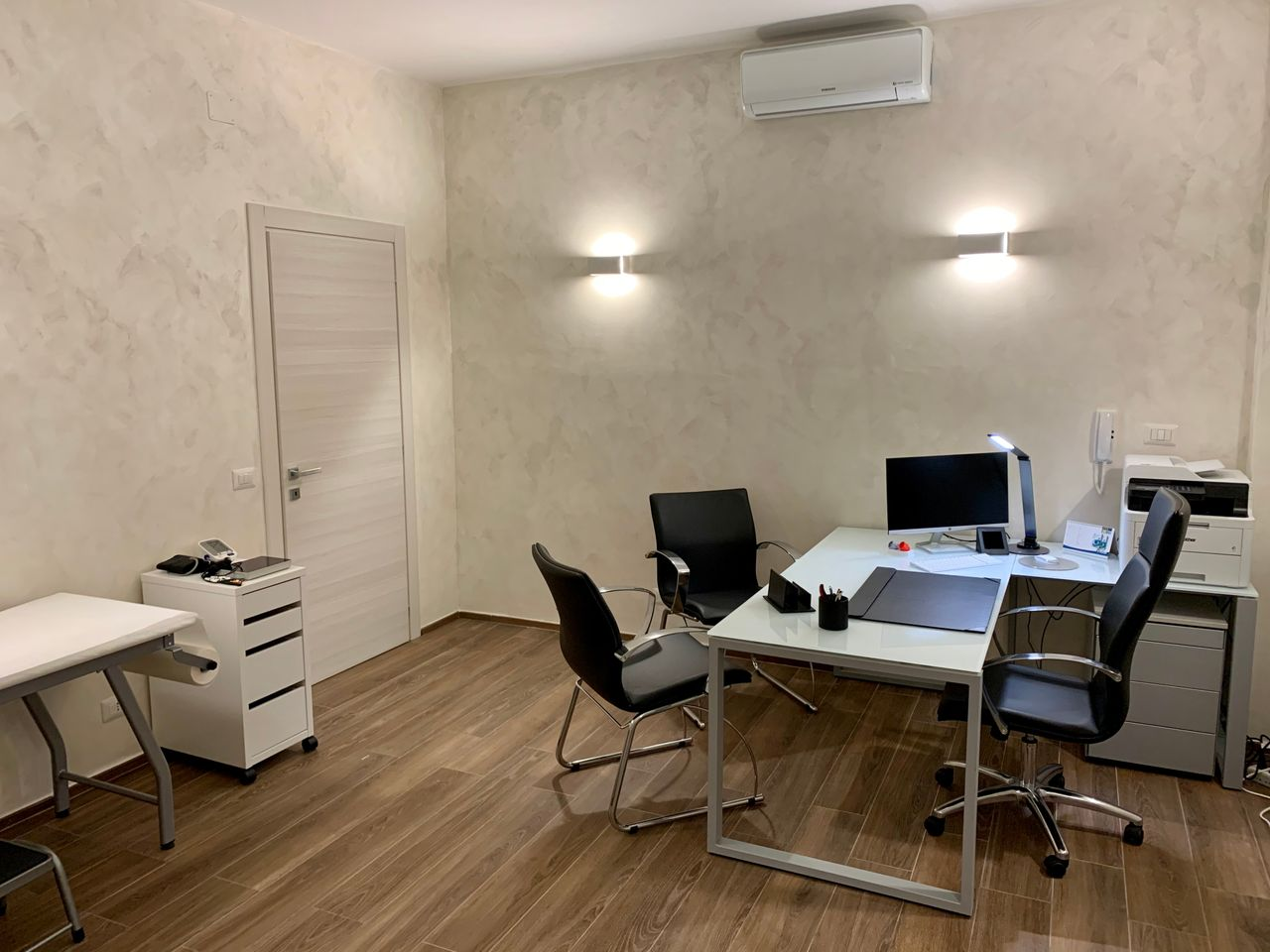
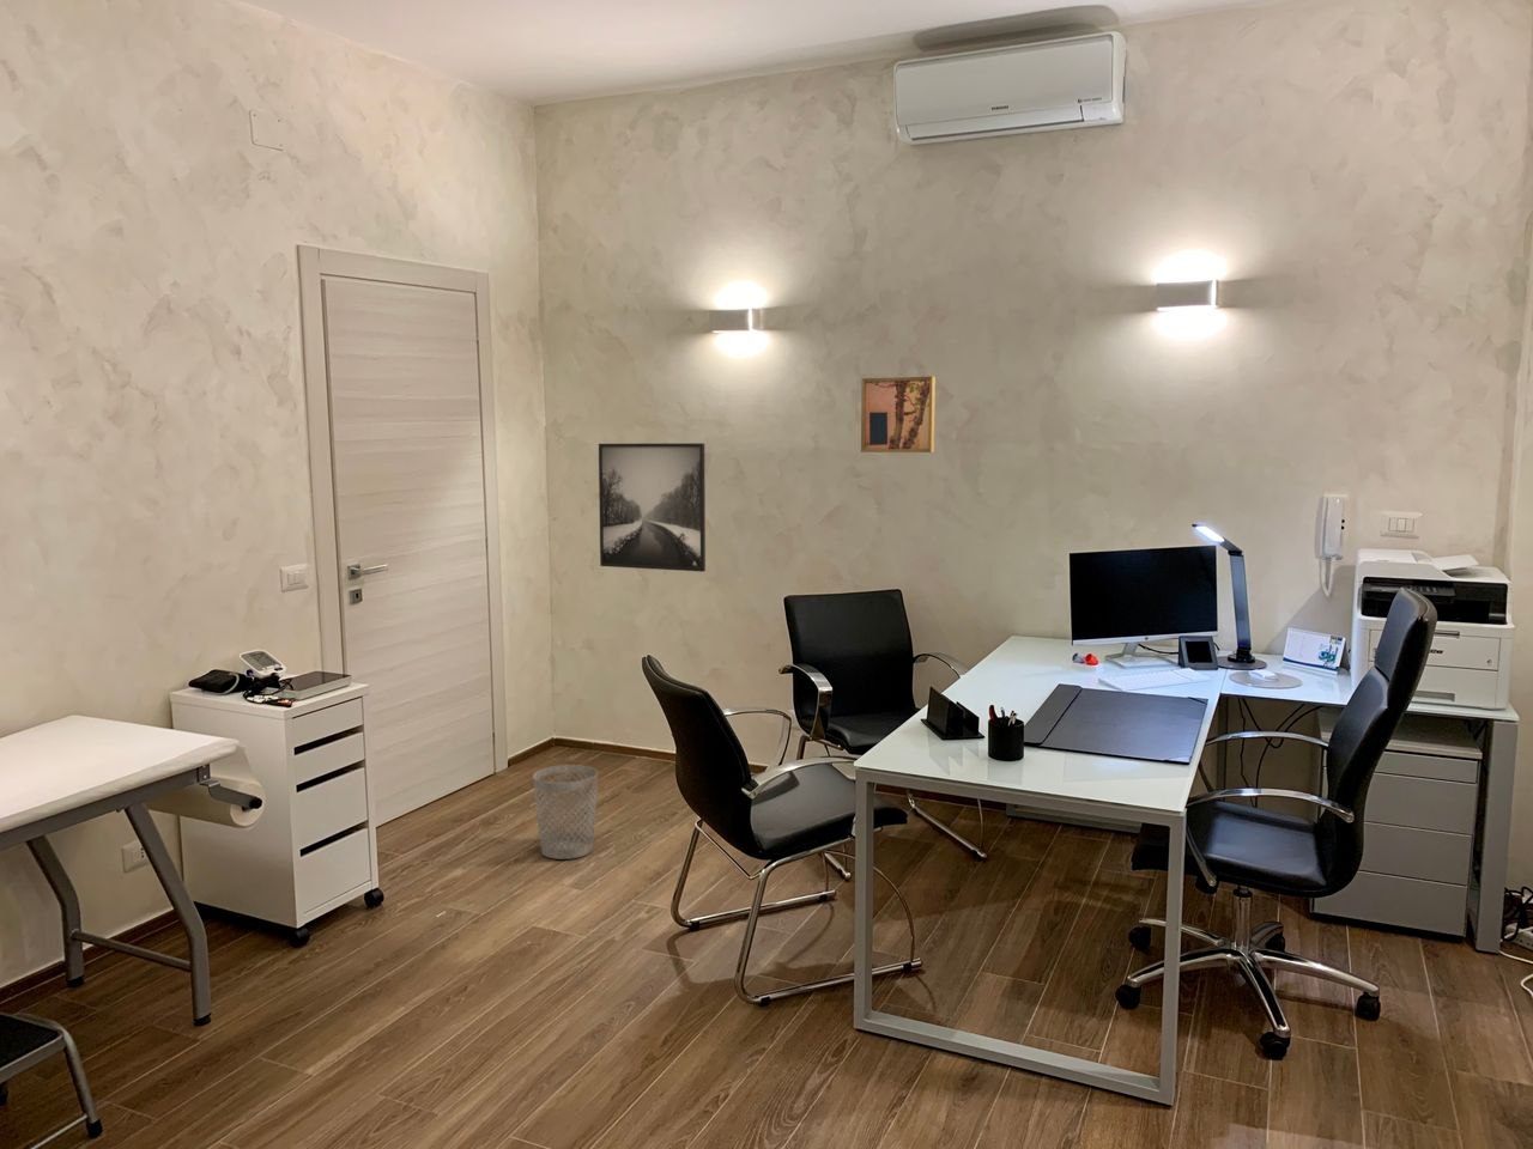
+ wall art (897, 414)
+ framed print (651, 506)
+ wastebasket (565, 811)
